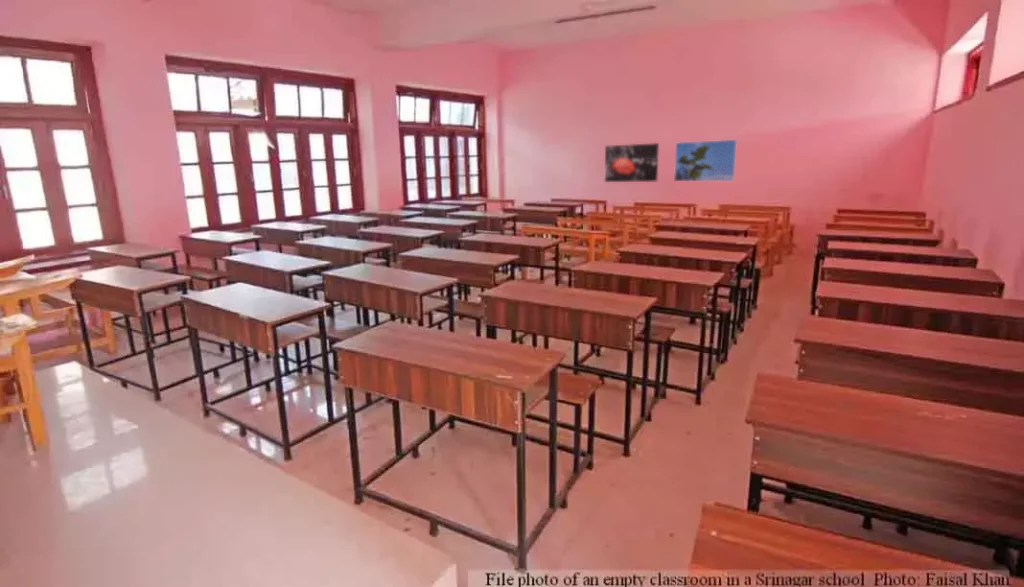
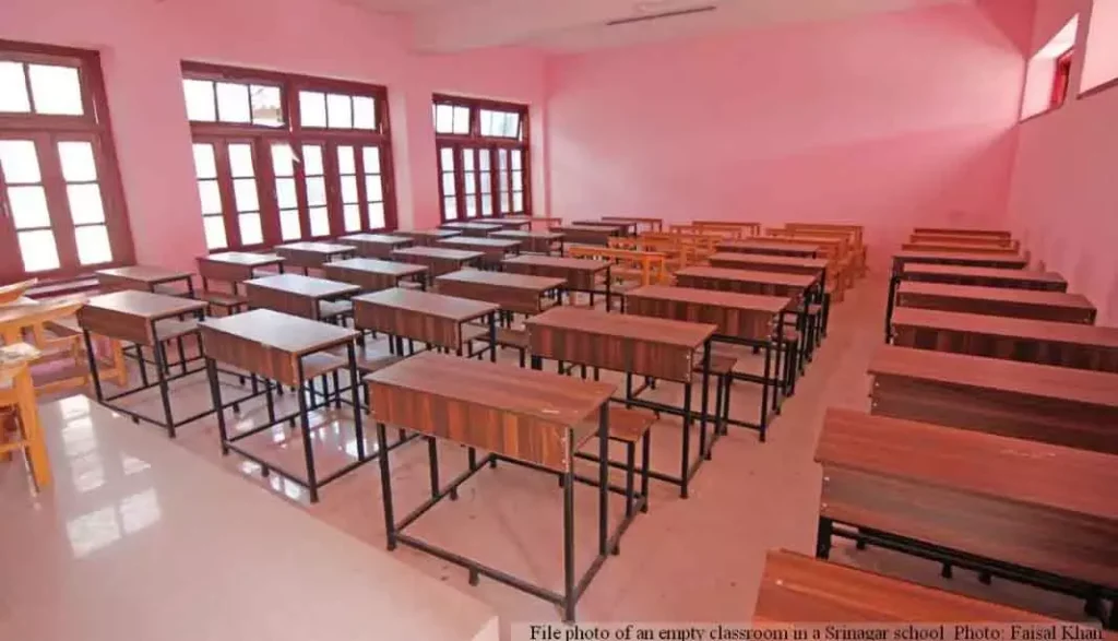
- wall art (630, 163)
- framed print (704, 161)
